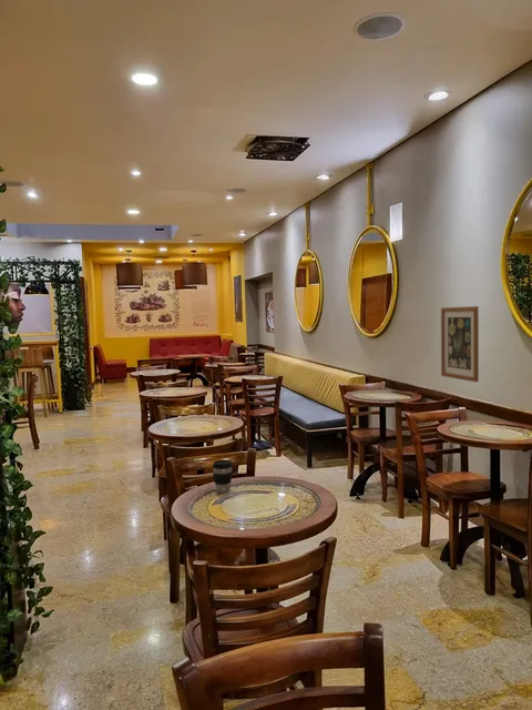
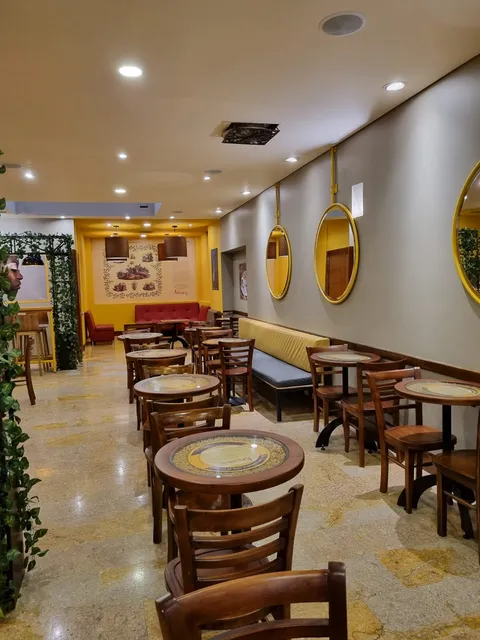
- wall art (458, 343)
- coffee cup (223, 476)
